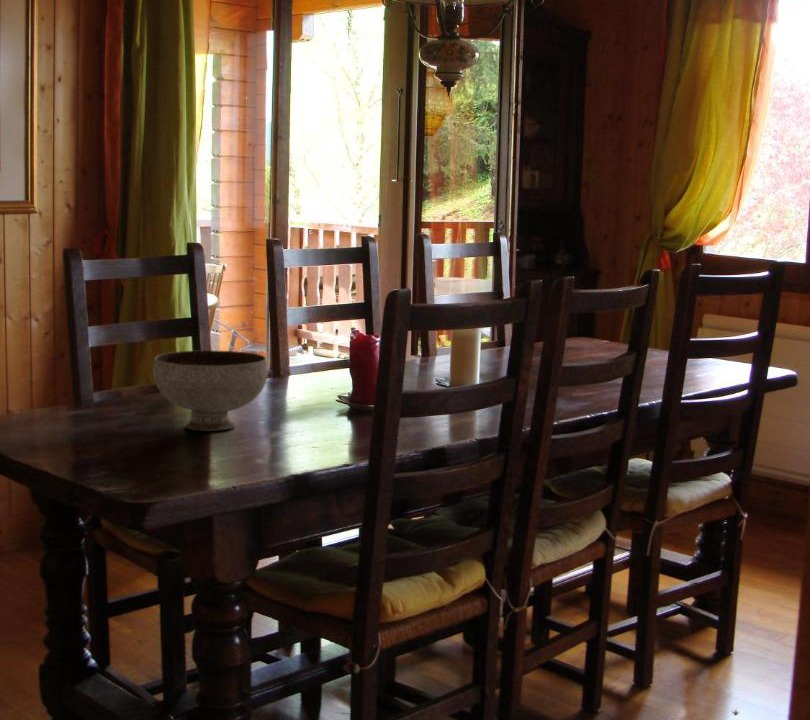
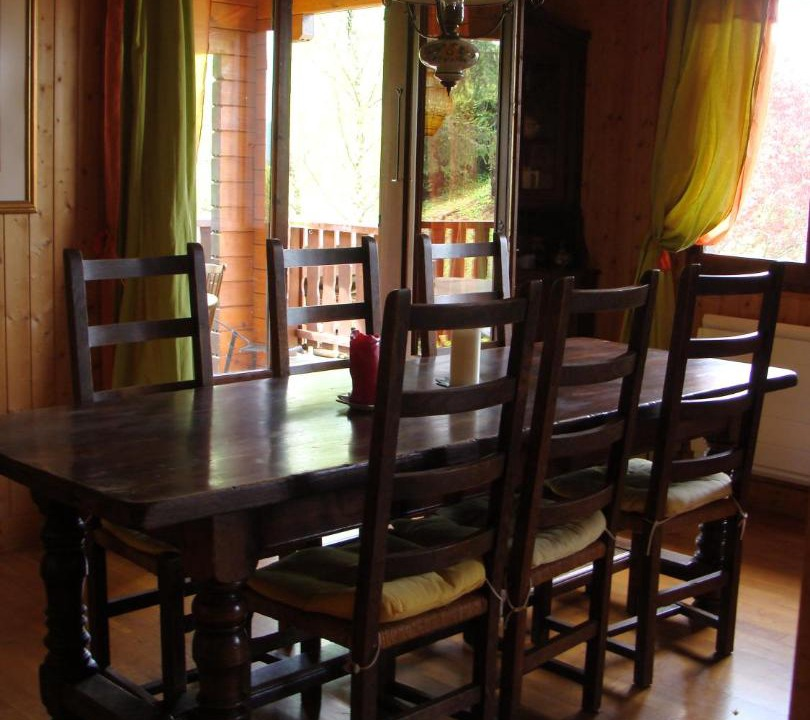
- bowl (210, 391)
